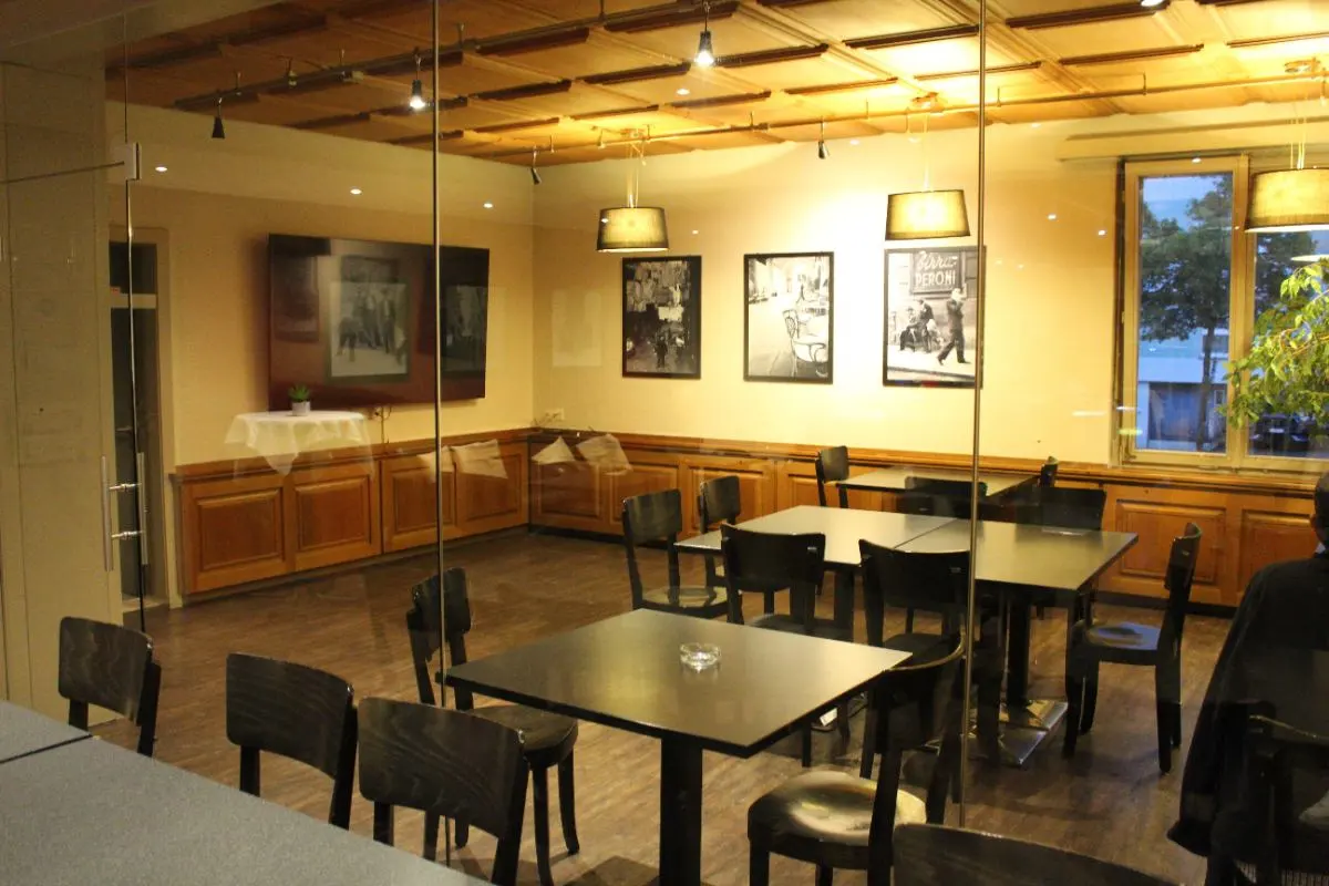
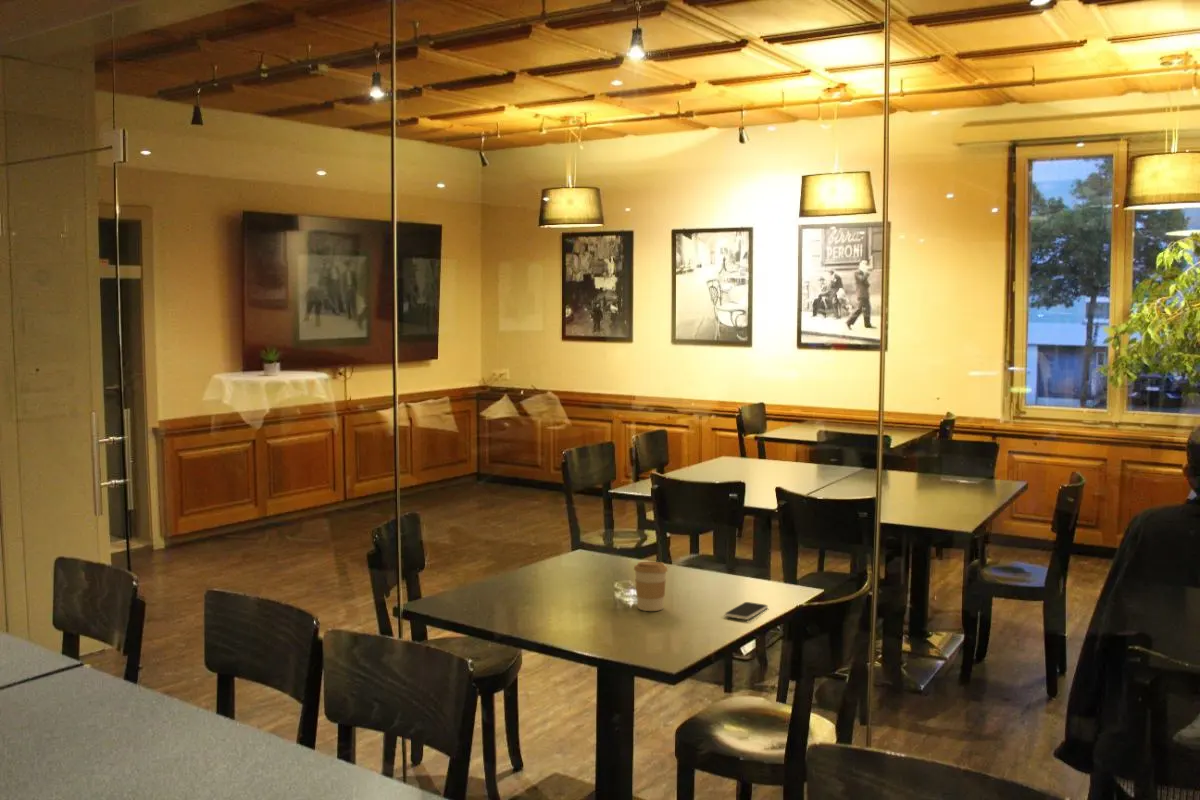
+ smartphone (746, 610)
+ coffee cup (650, 584)
